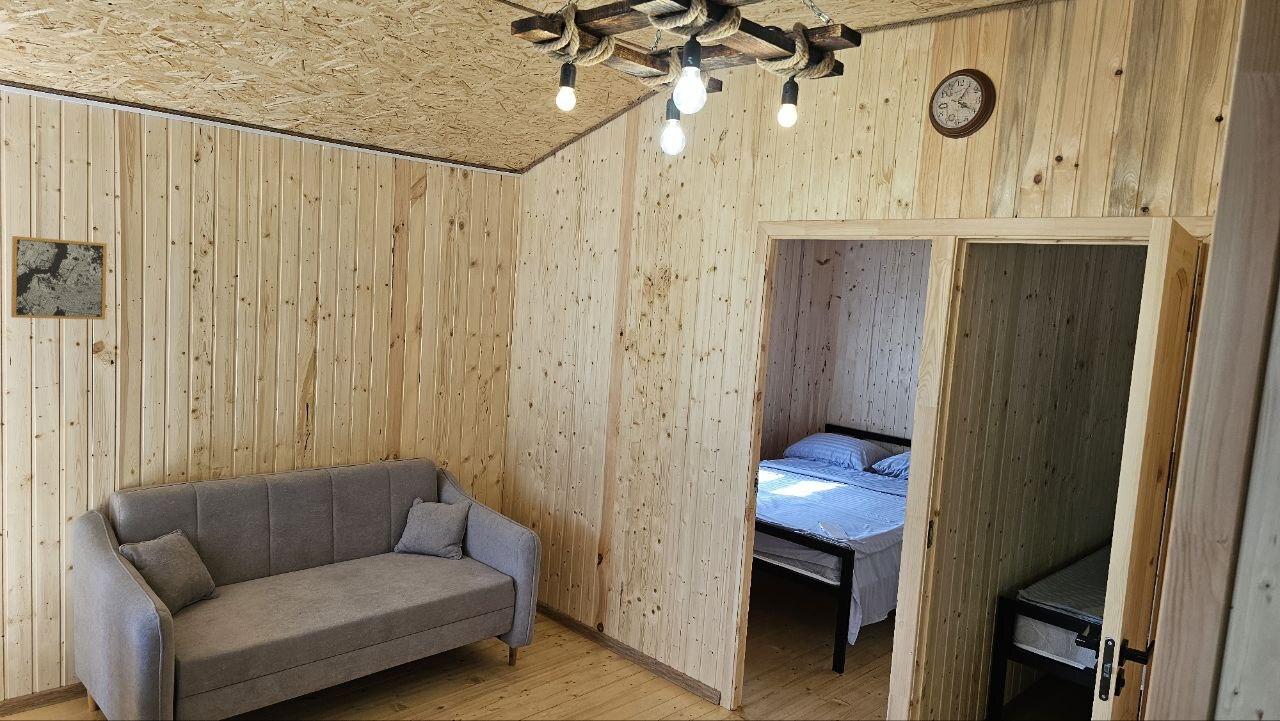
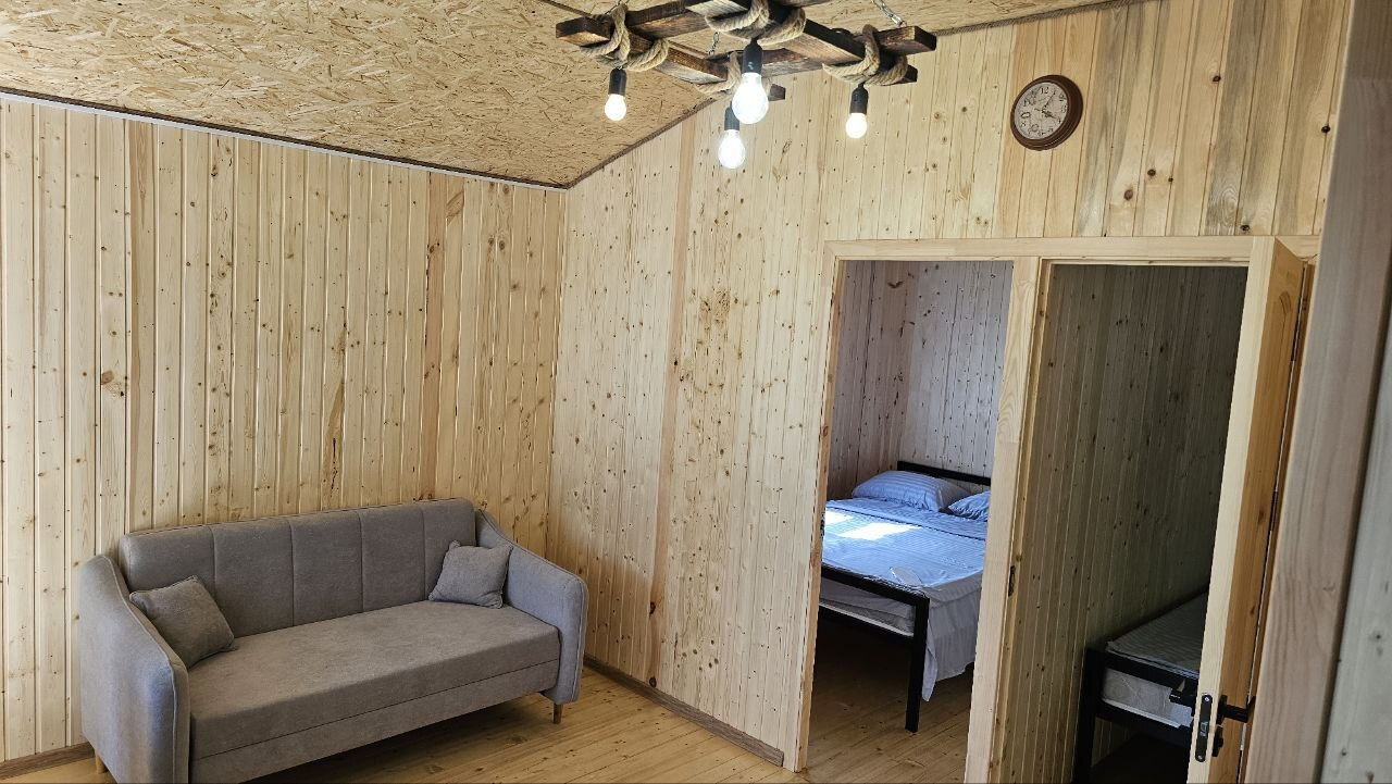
- wall art (60, 279)
